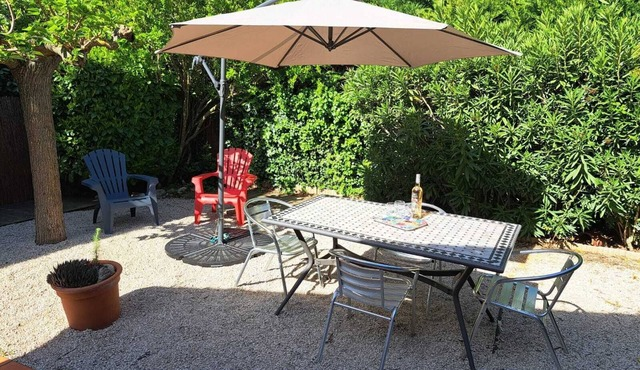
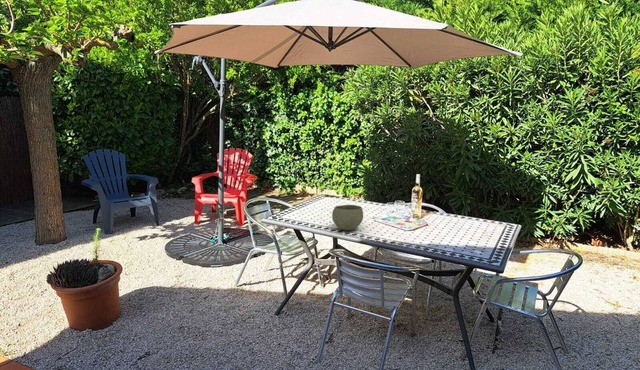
+ bowl (347, 218)
